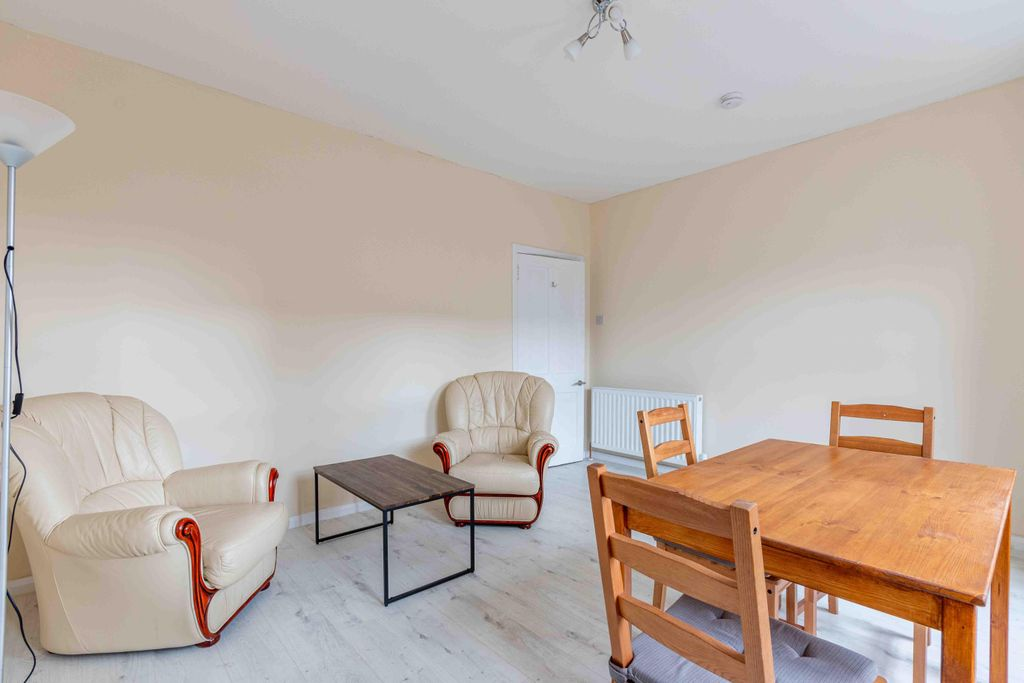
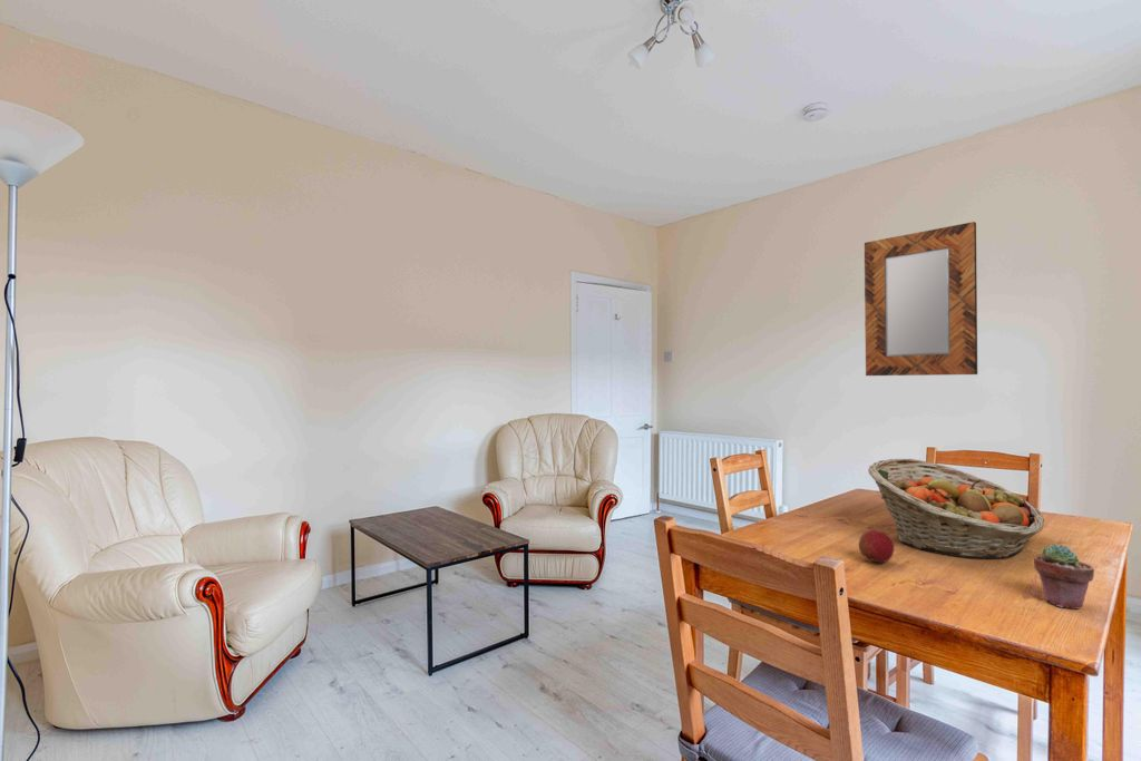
+ apple (876, 546)
+ home mirror (917, 304)
+ fruit basket (950, 504)
+ potted succulent (1063, 574)
